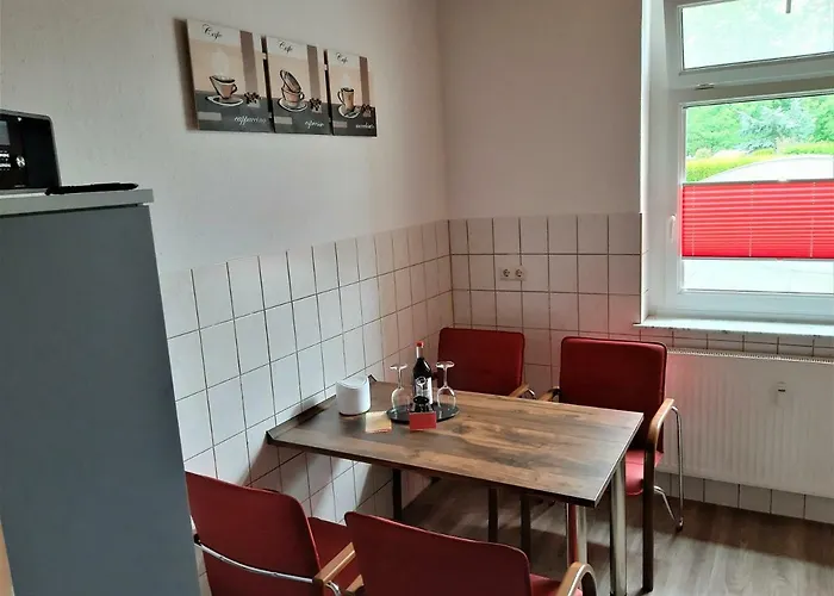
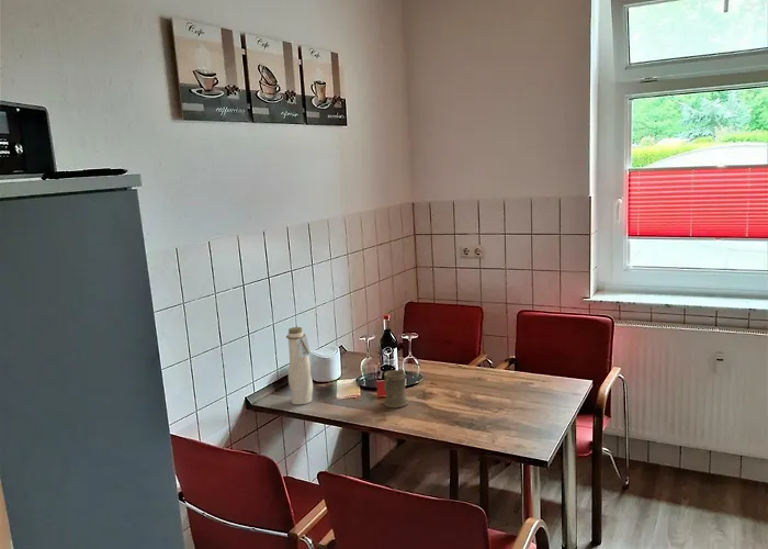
+ mug (393, 389)
+ water bottle (300, 365)
